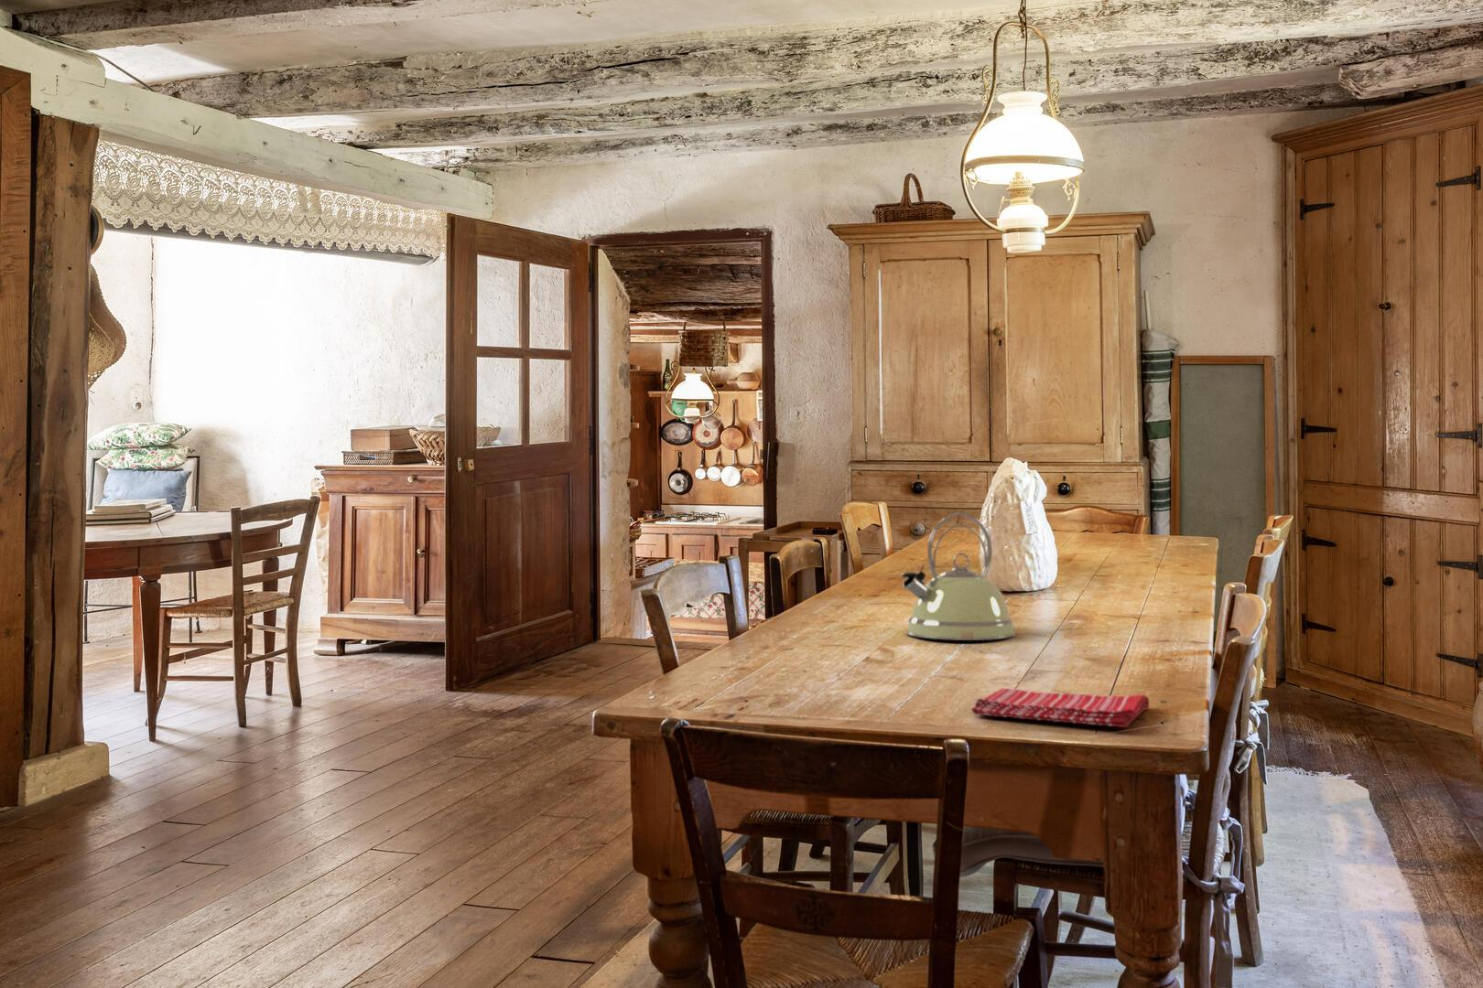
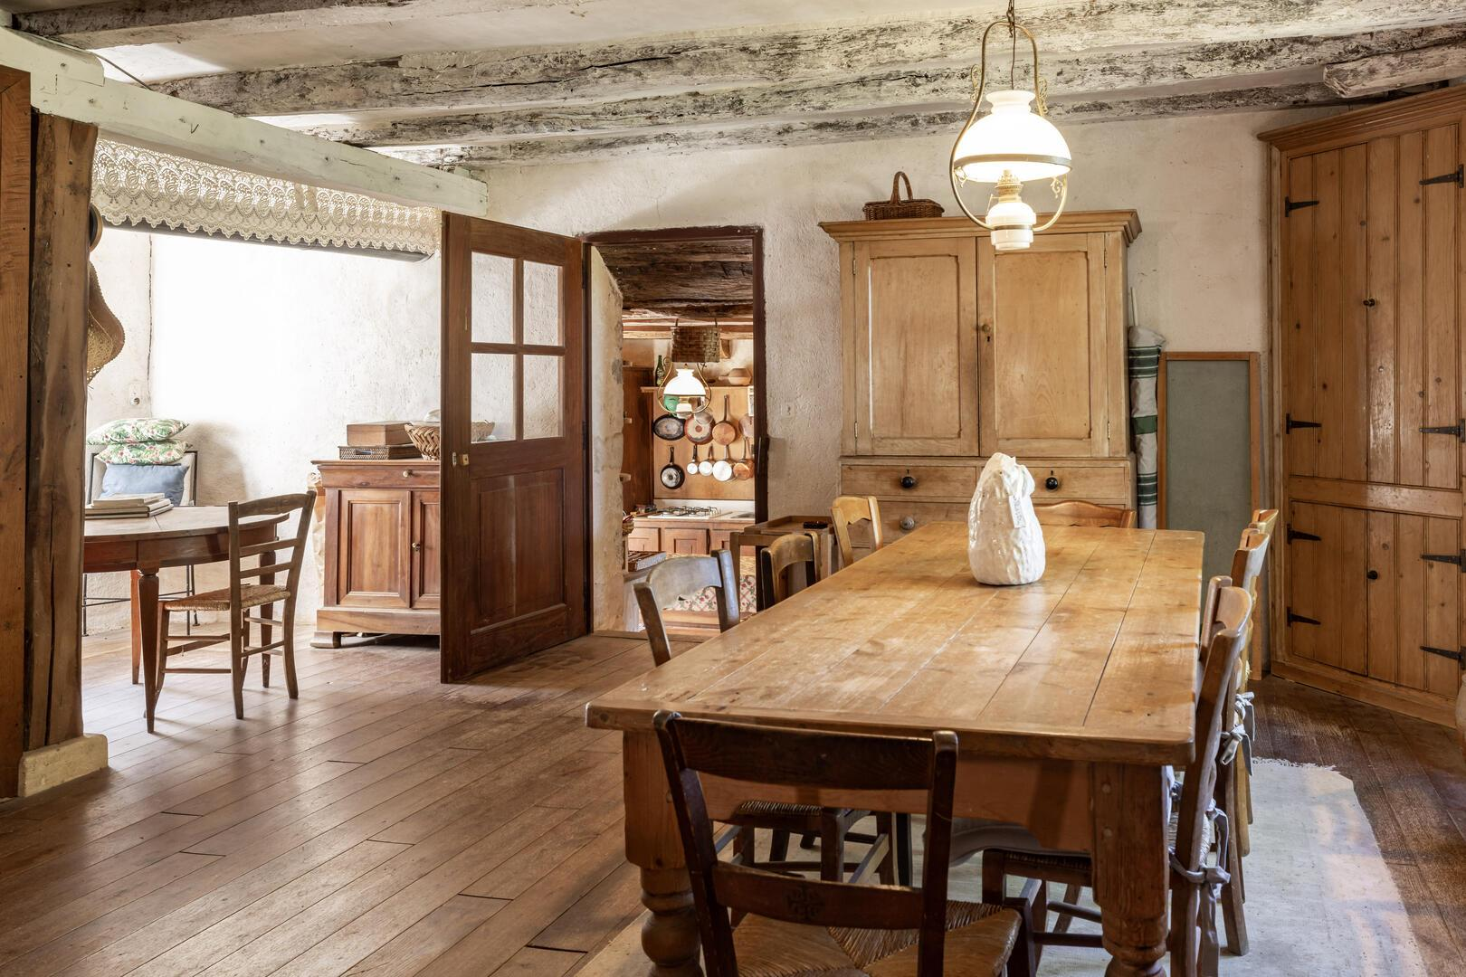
- dish towel (1061, 704)
- kettle (953, 573)
